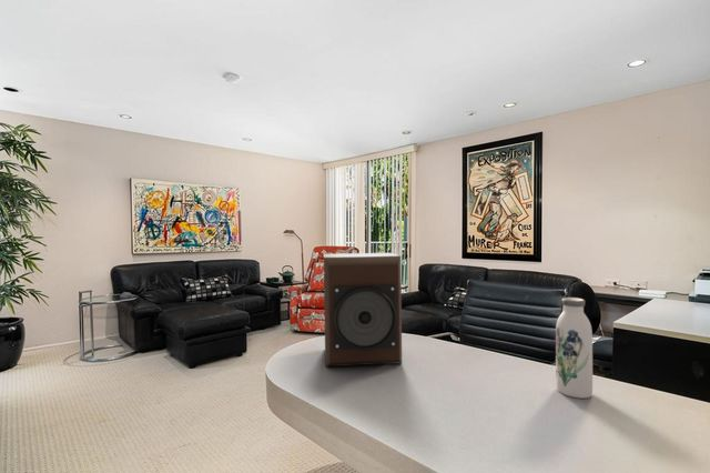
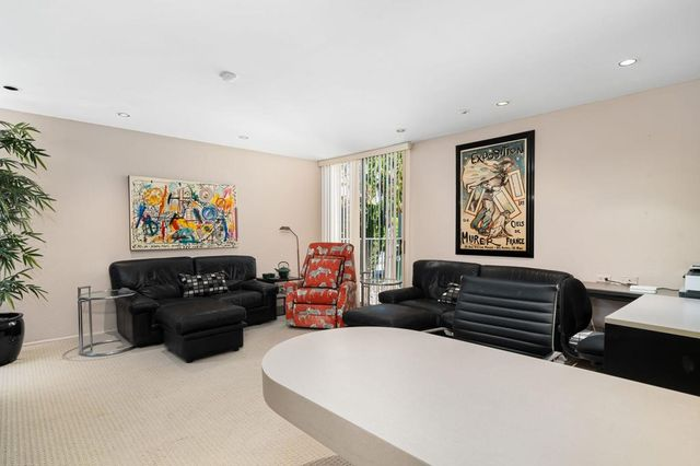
- water bottle (574, 344)
- speaker (361, 306)
